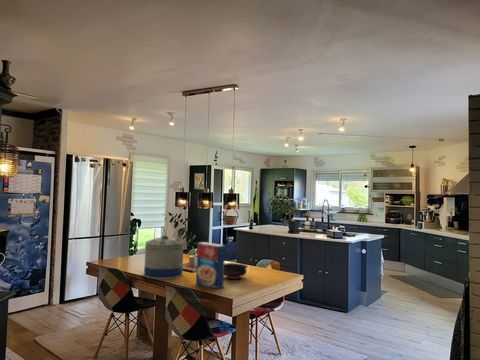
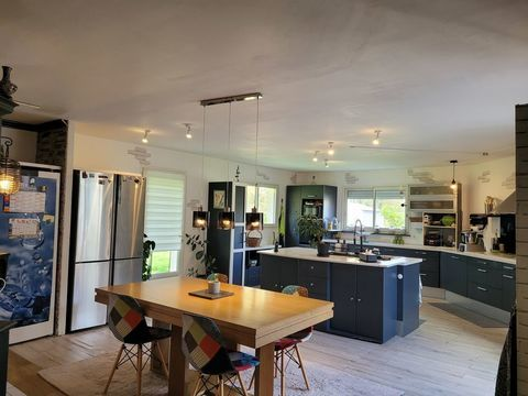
- bowl (233, 271)
- water jug (164, 250)
- cereal box (210, 264)
